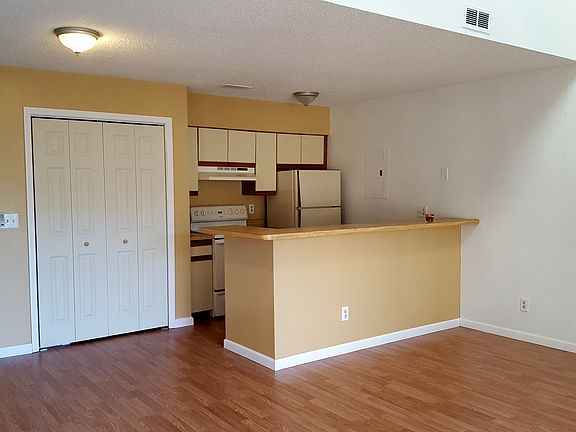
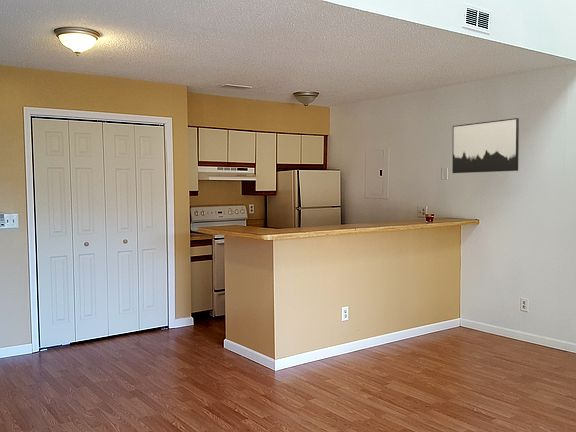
+ wall art (483, 147)
